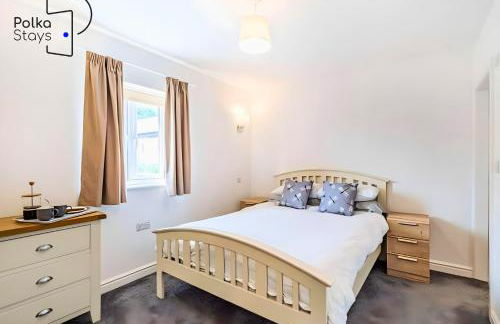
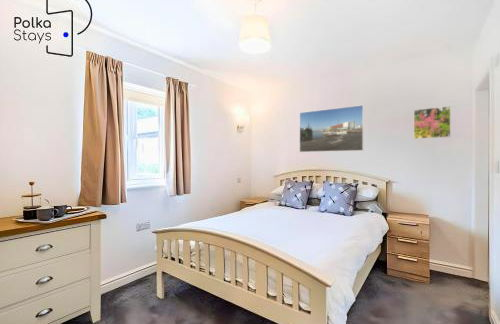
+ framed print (329, 130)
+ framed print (431, 123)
